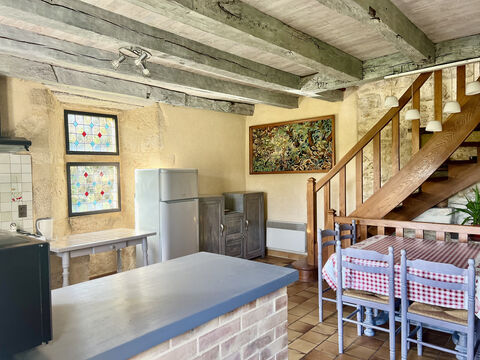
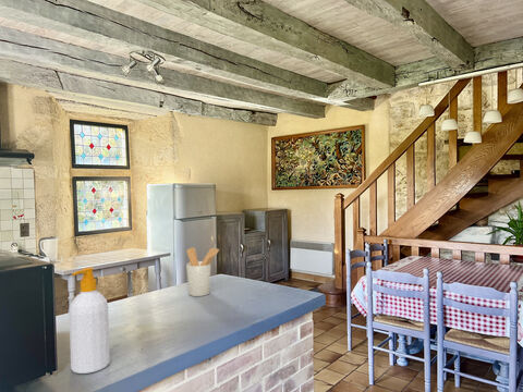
+ soap bottle (88, 317)
+ utensil holder (204, 270)
